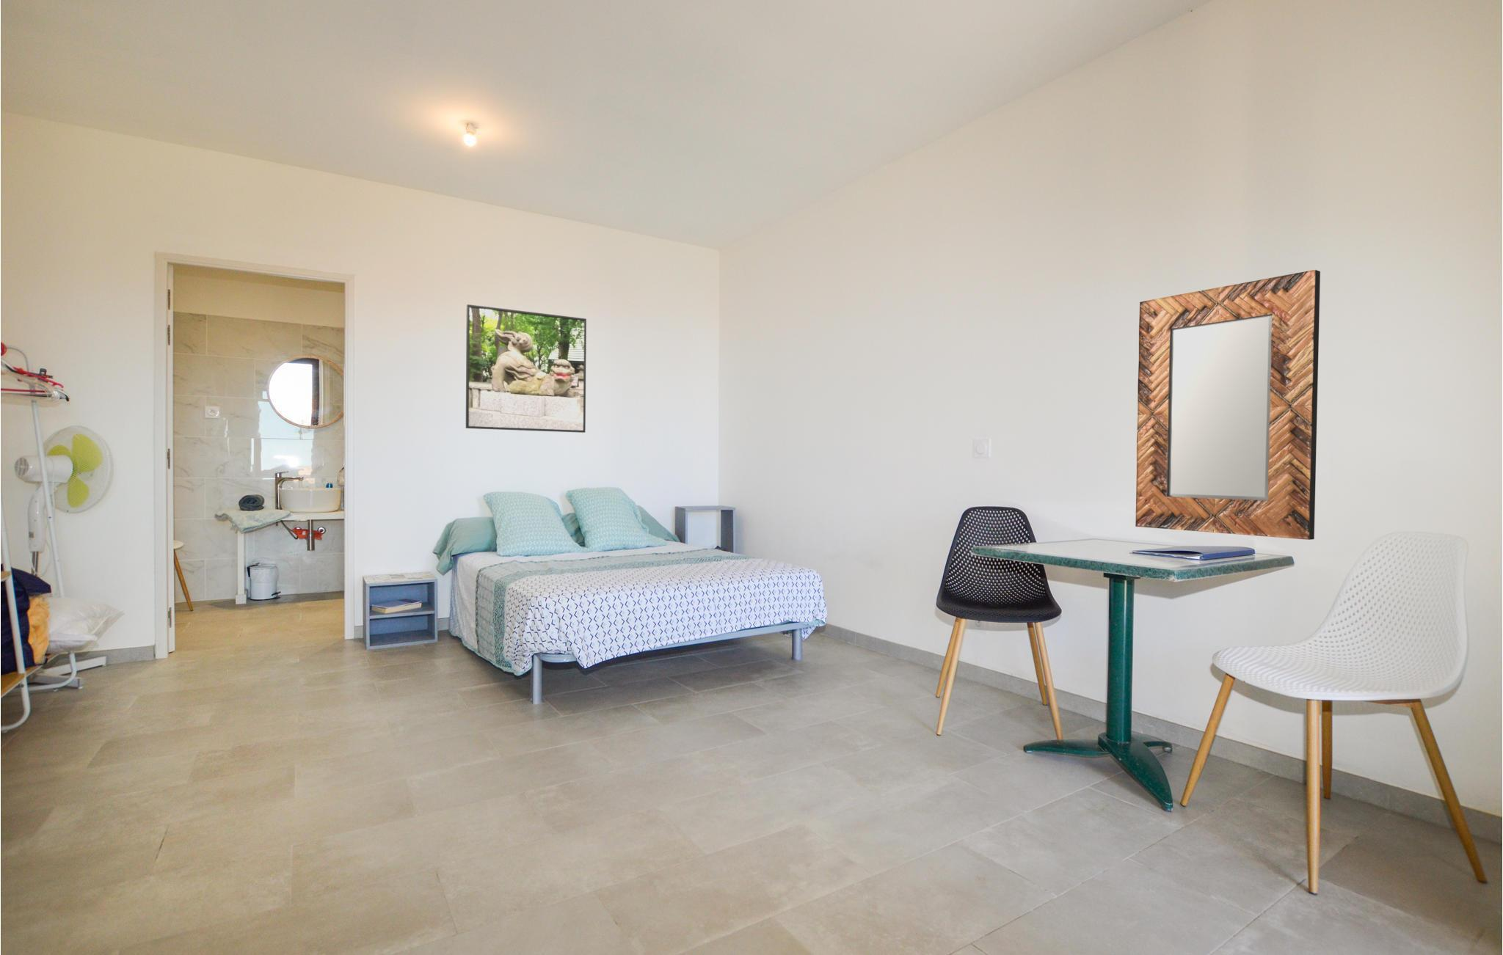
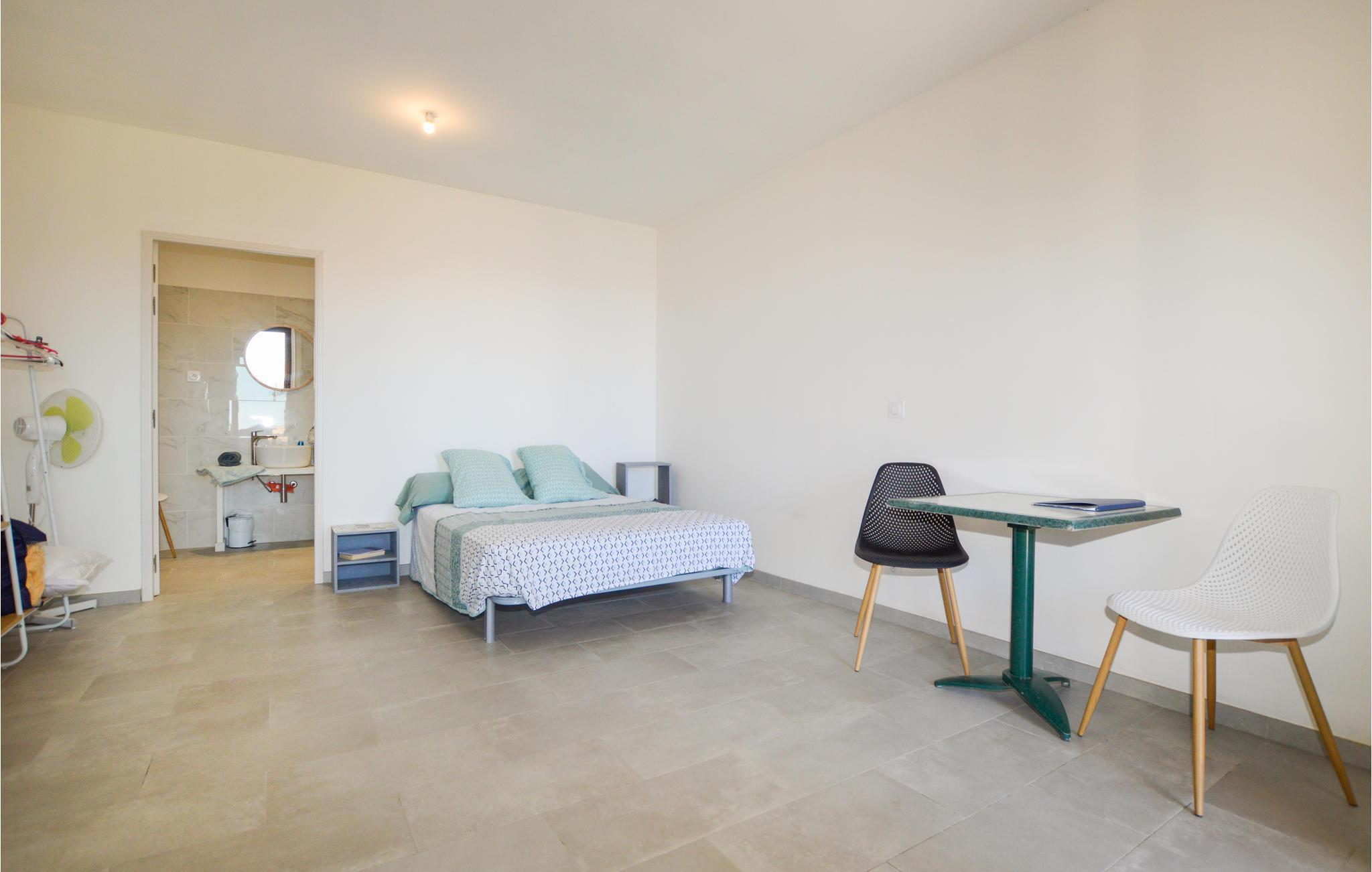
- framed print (528, 371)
- home mirror (1219, 410)
